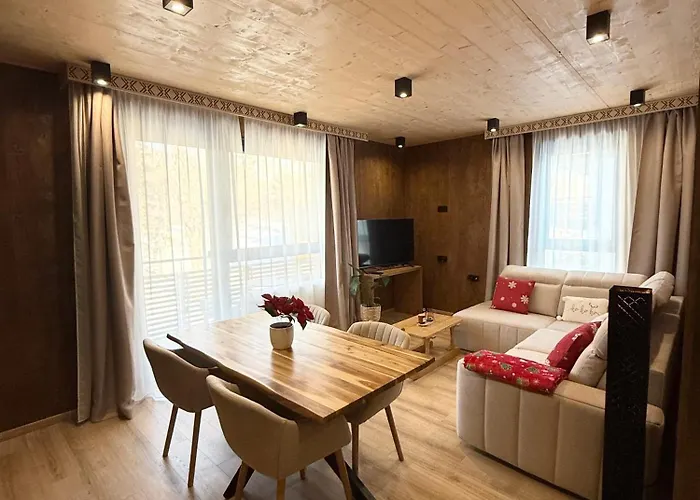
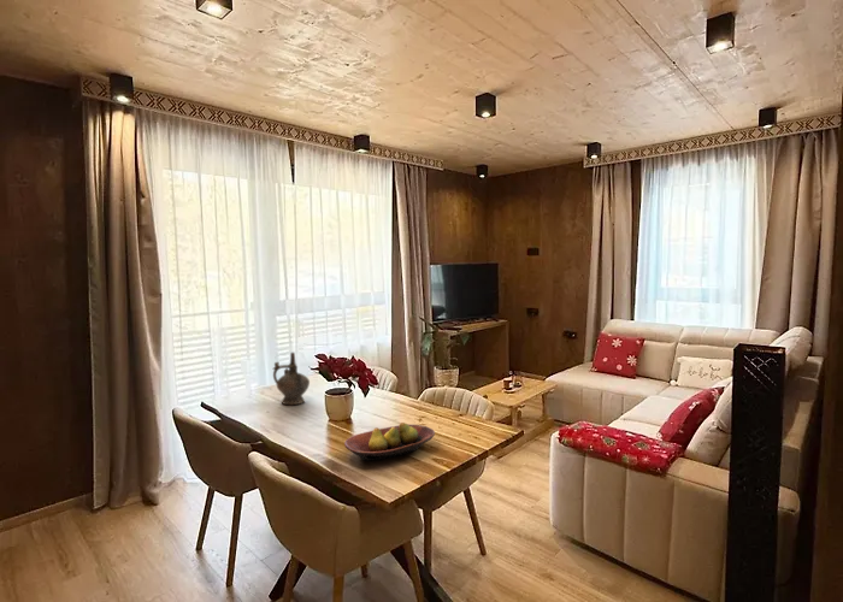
+ ceremonial vessel (290, 377)
+ fruit bowl (390, 438)
